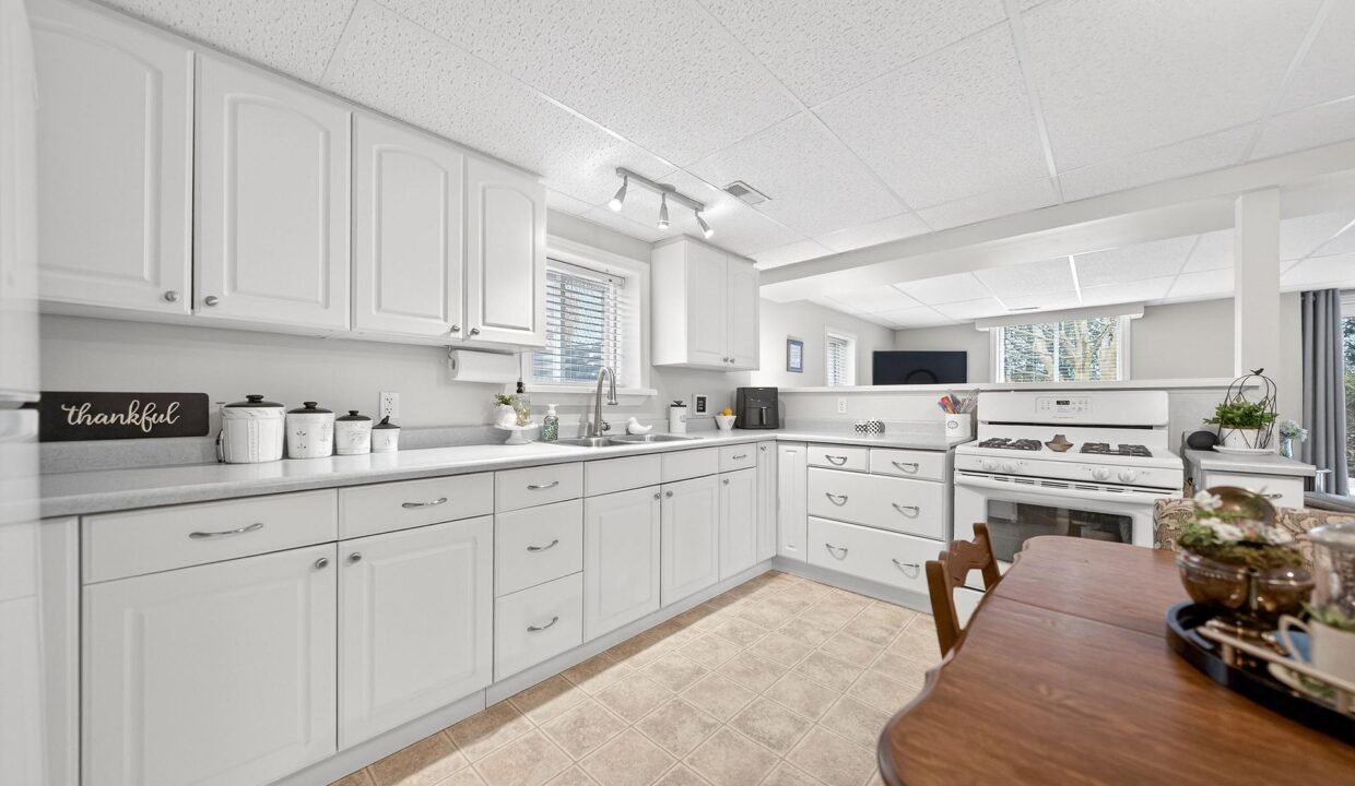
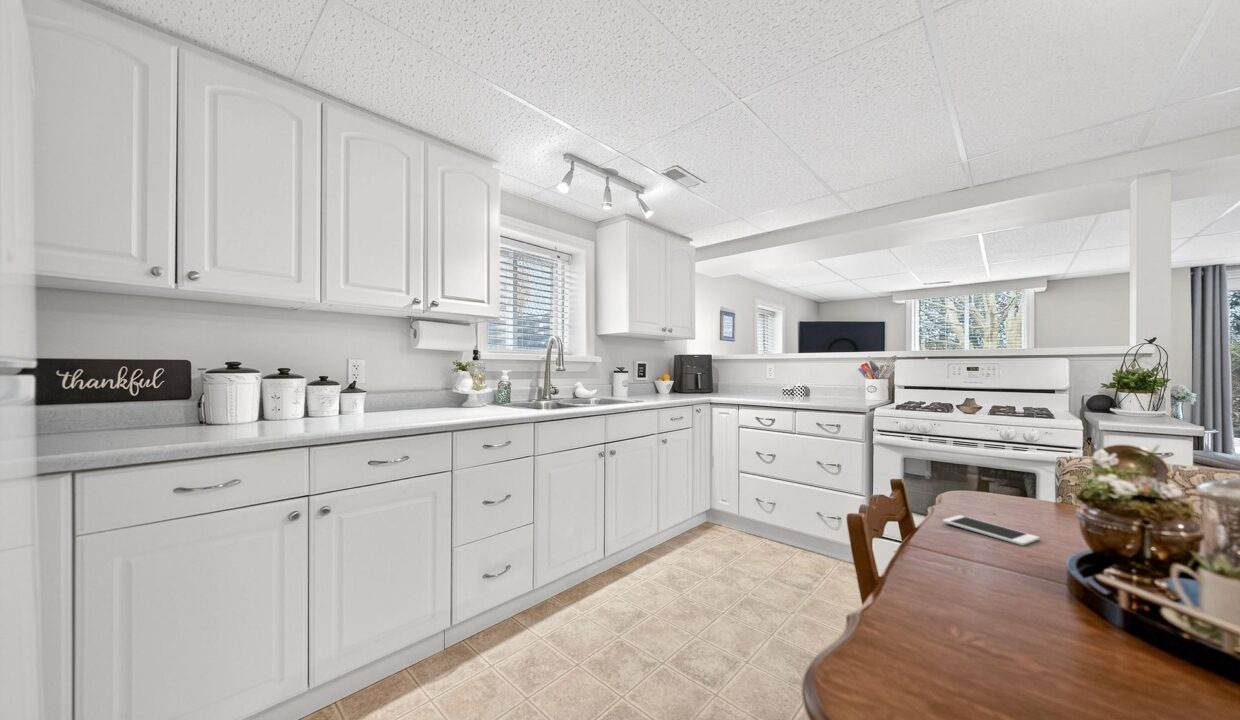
+ cell phone (988, 529)
